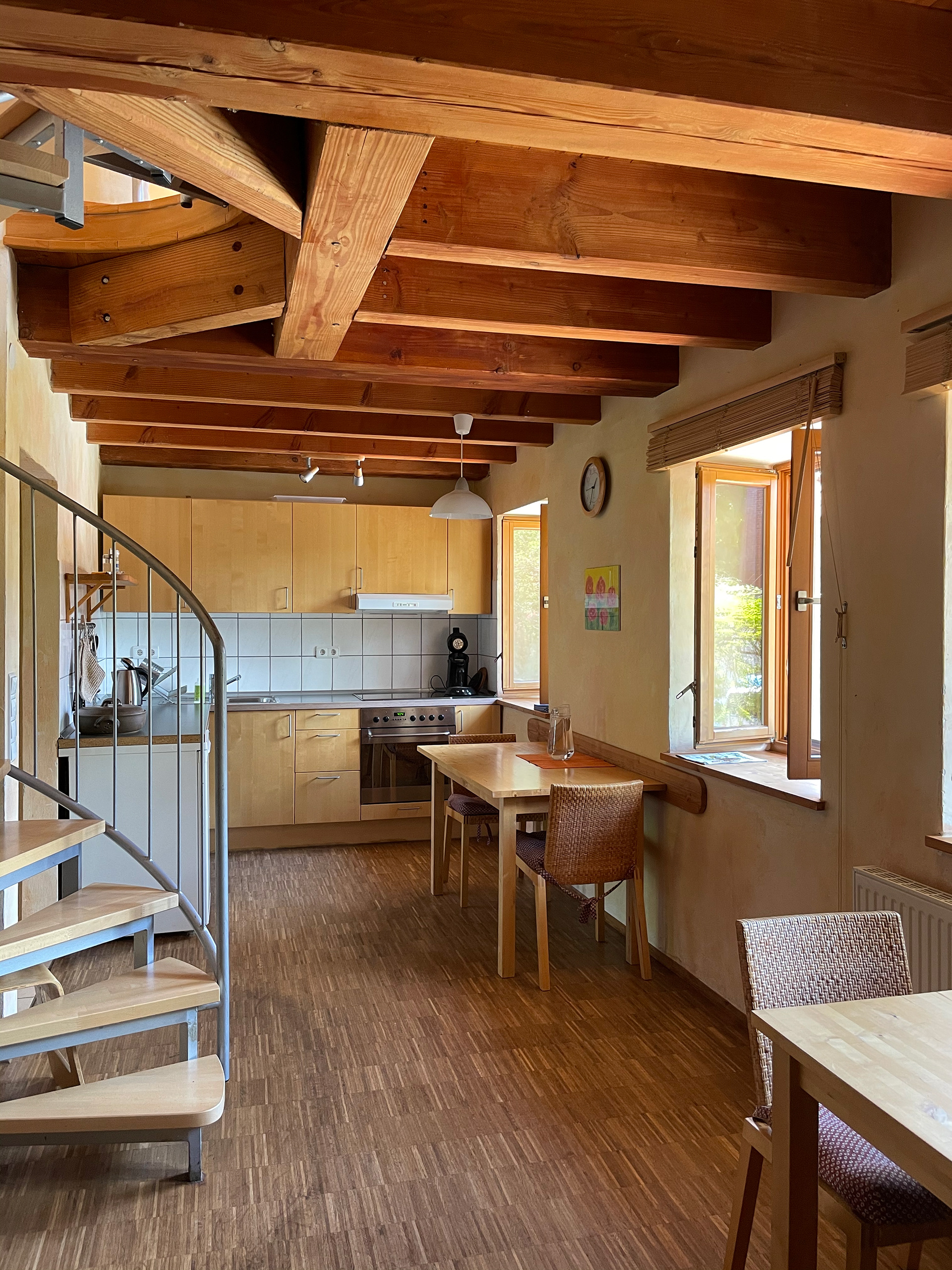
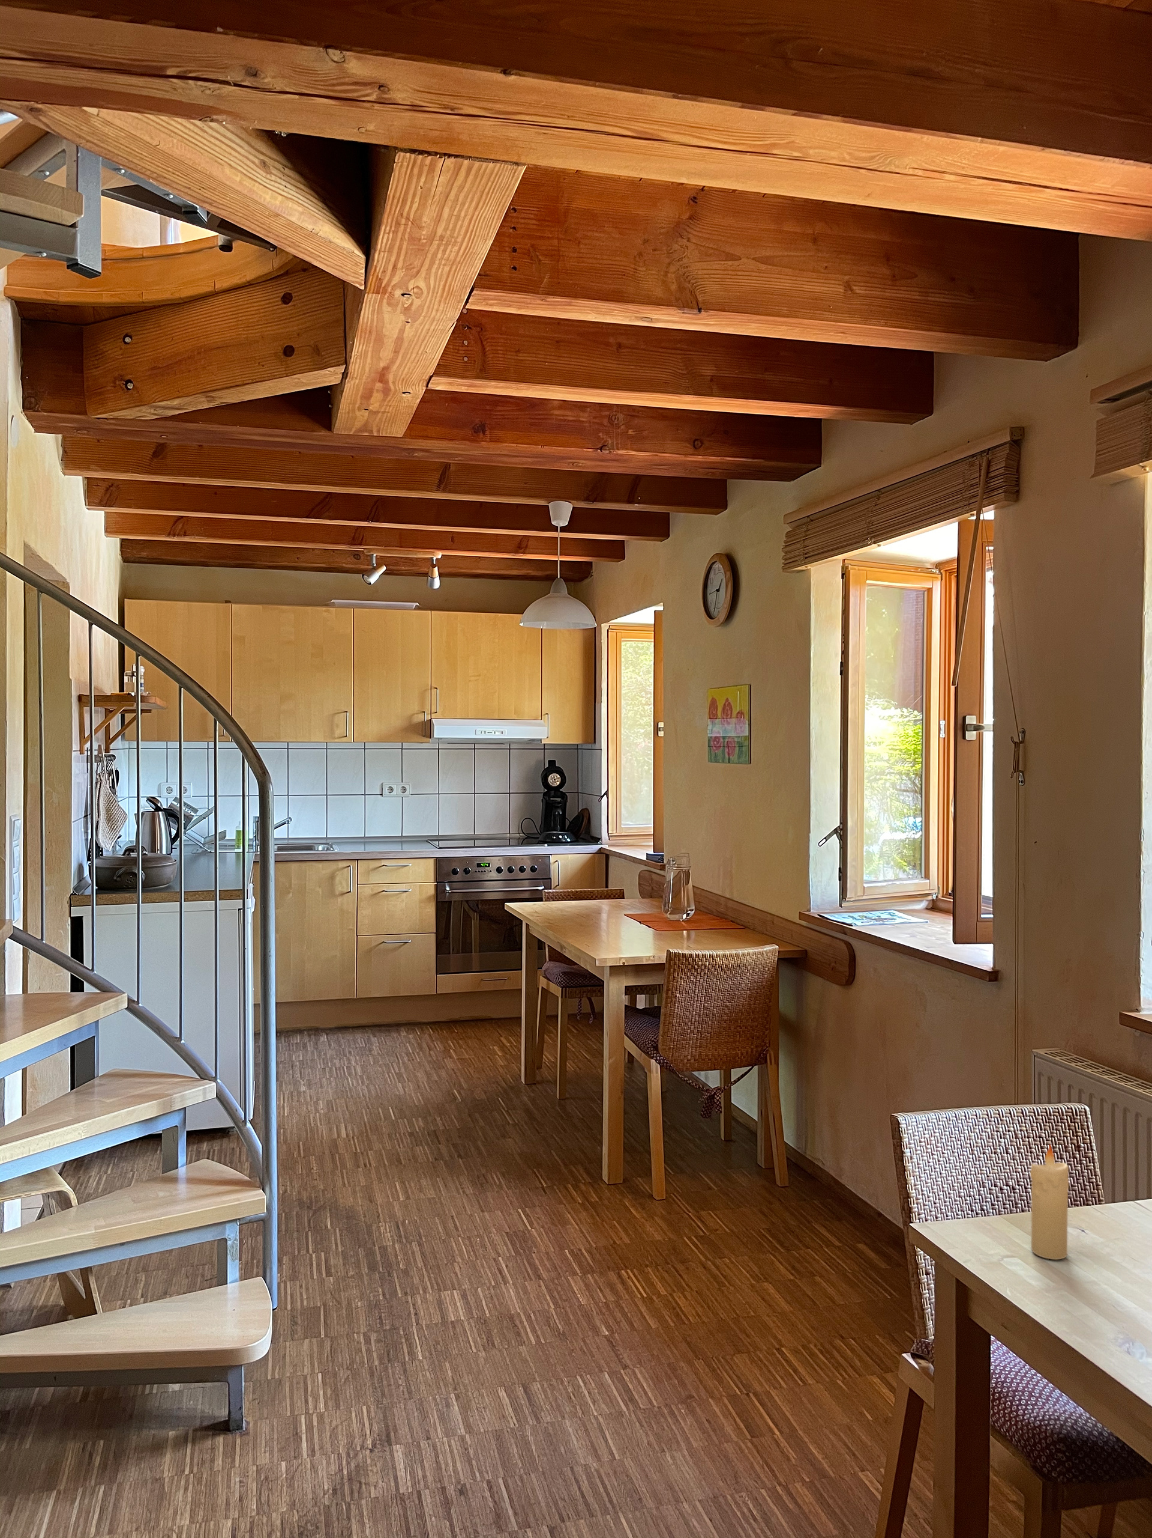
+ candle (1049, 1198)
